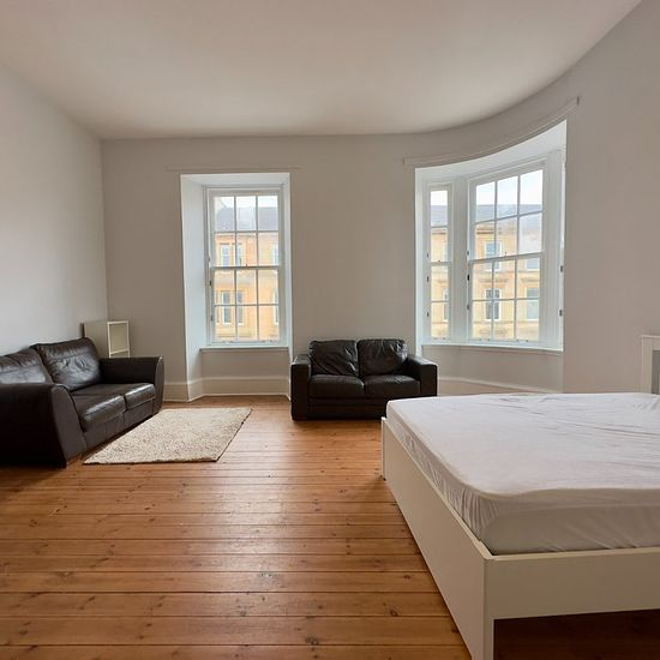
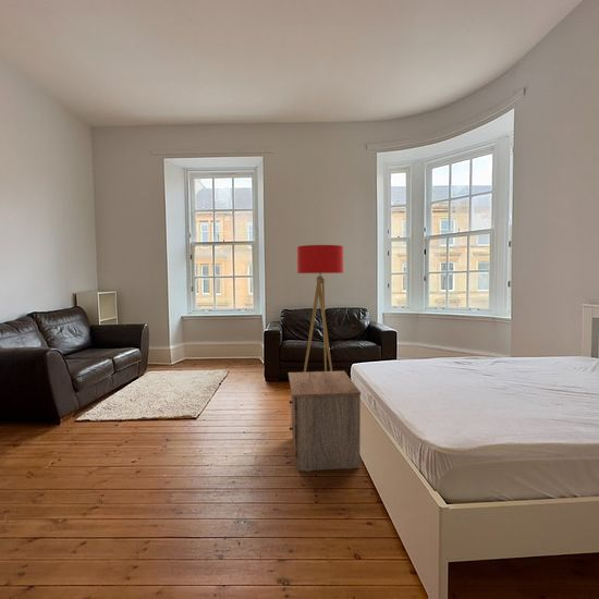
+ nightstand (320, 416)
+ floor lamp (319, 328)
